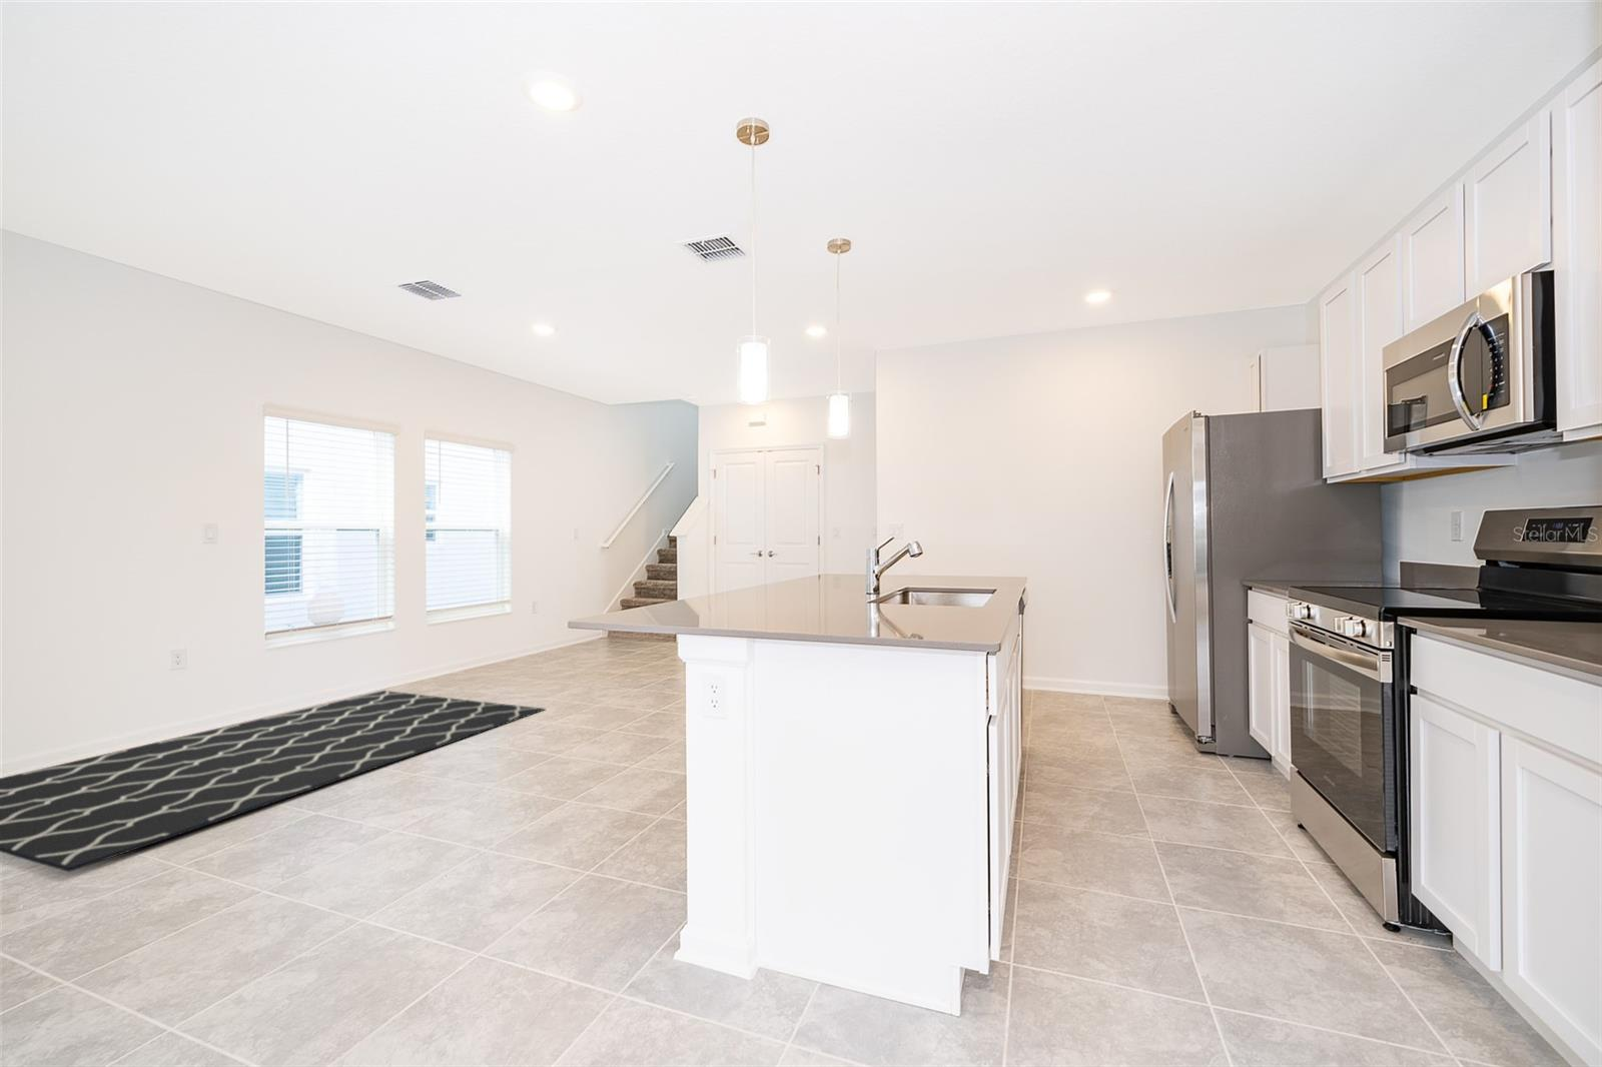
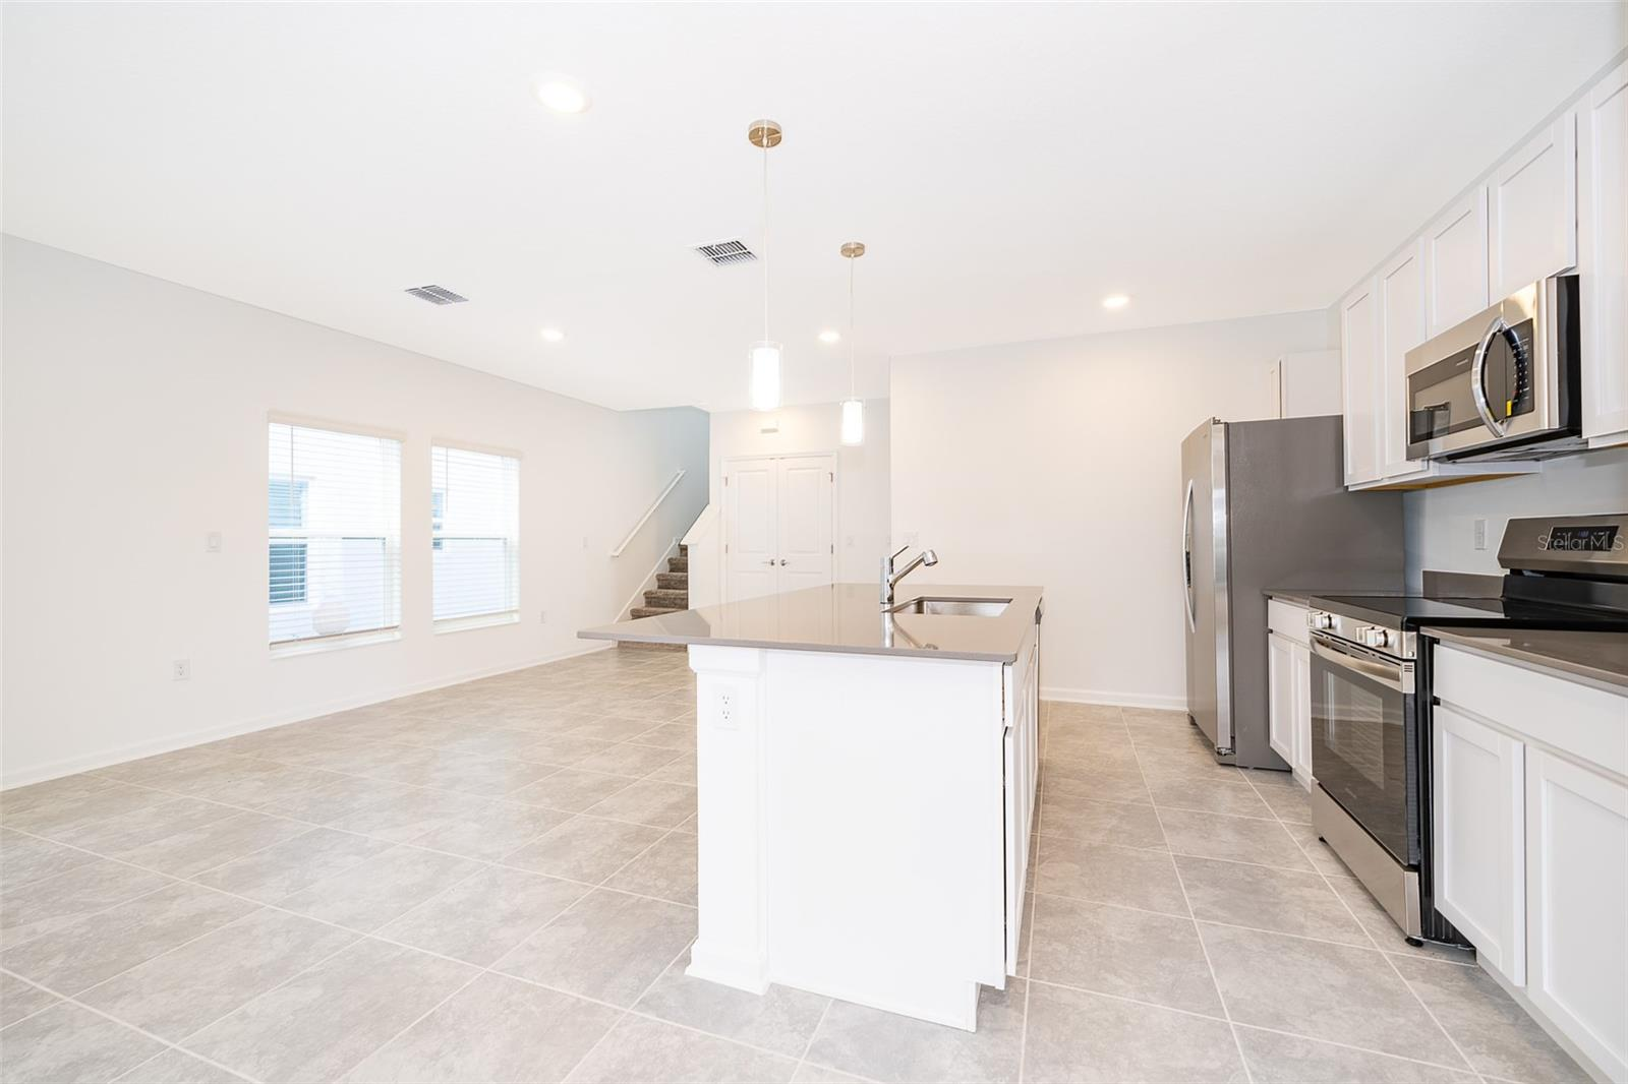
- rug (282, 748)
